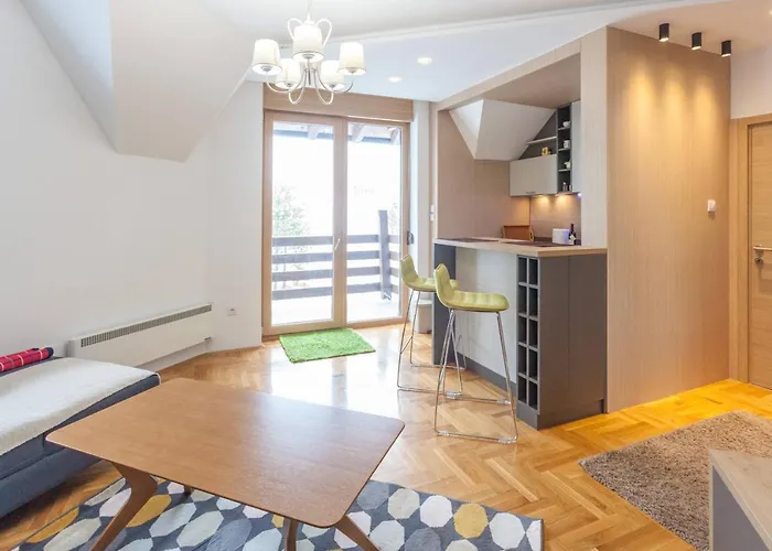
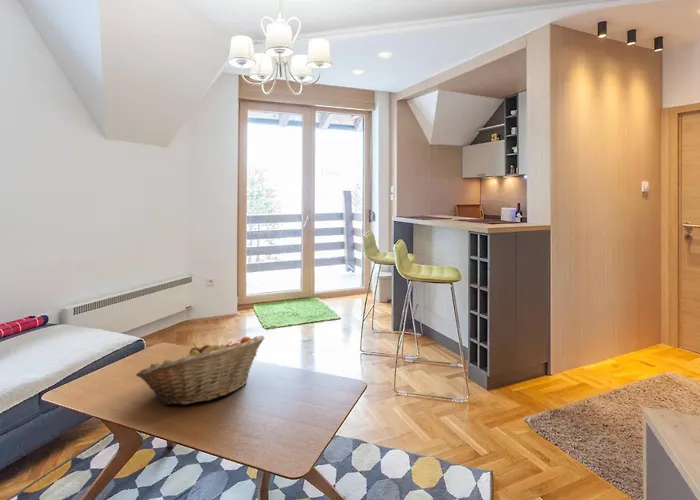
+ fruit basket (206, 364)
